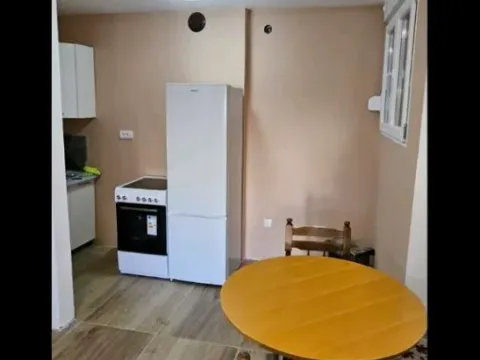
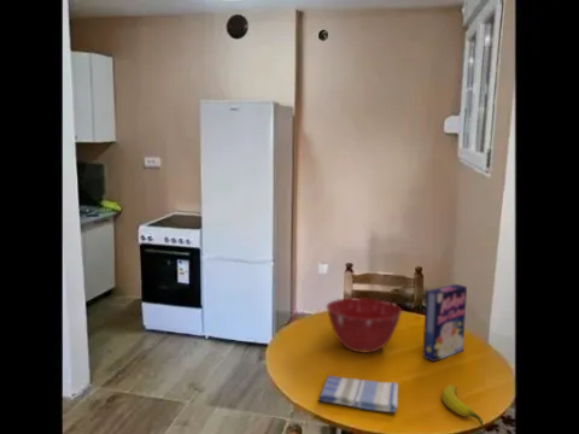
+ banana (458, 400)
+ mixing bowl (363, 327)
+ dish towel (359, 391)
+ cereal box (444, 321)
